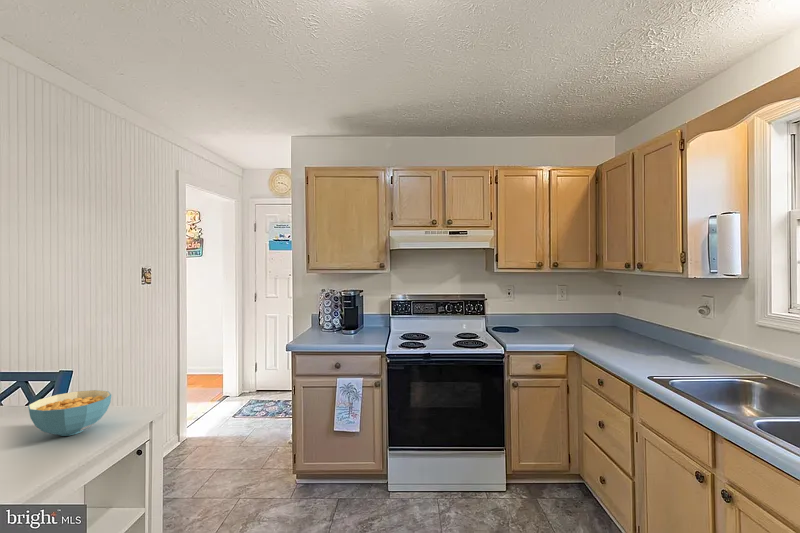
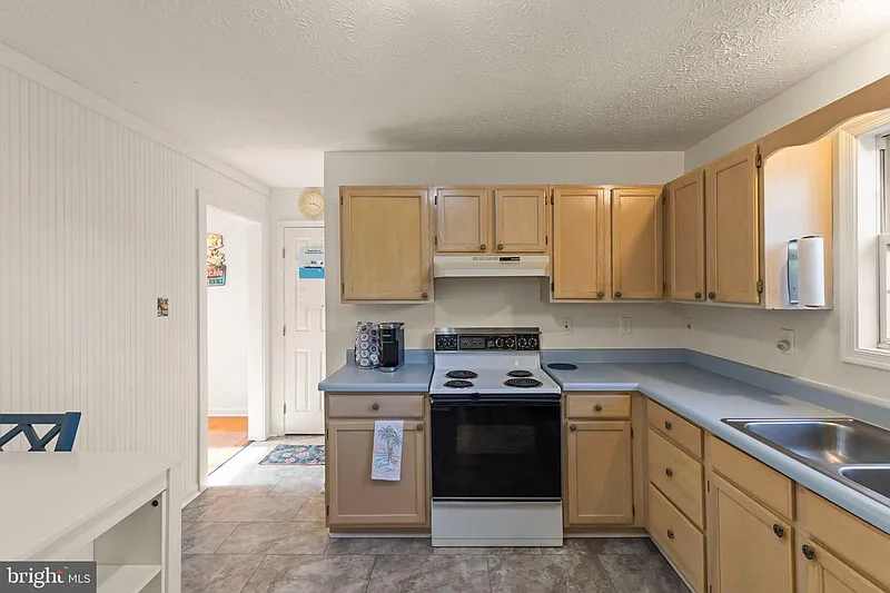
- cereal bowl (71, 415)
